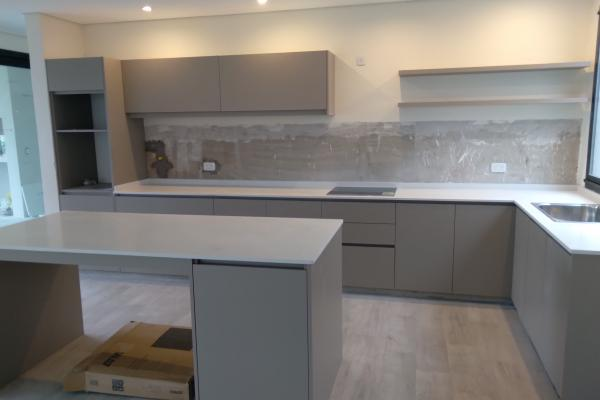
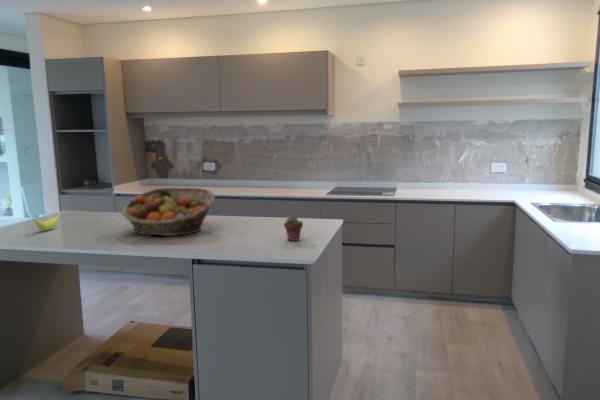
+ banana (48, 222)
+ fruit basket (169, 210)
+ potted succulent (293, 227)
